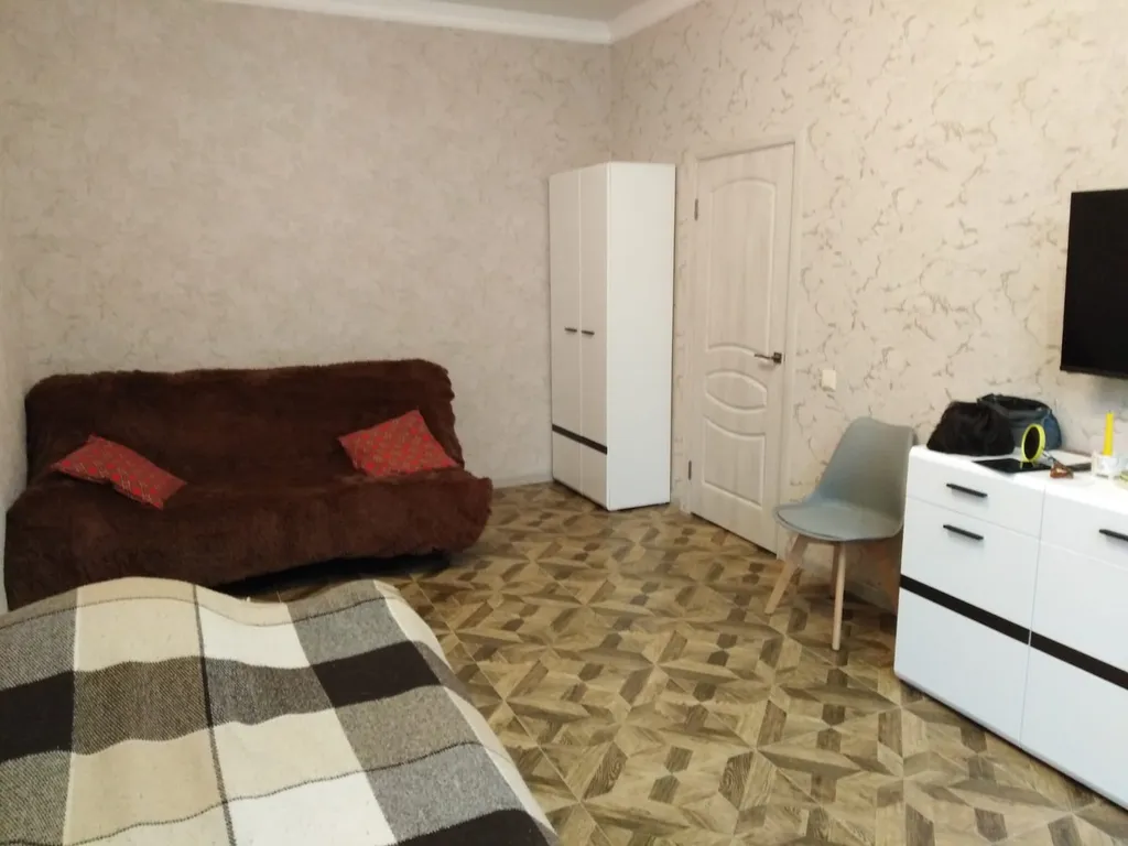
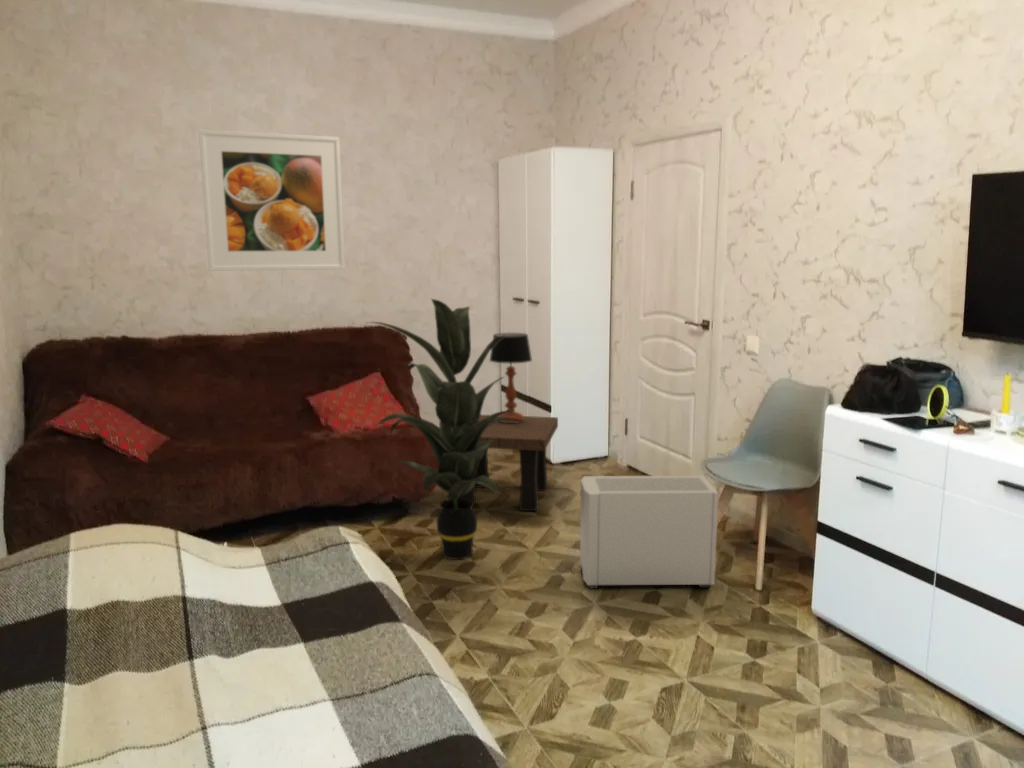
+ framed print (275, 202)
+ air purifier (645, 531)
+ table lamp (510, 377)
+ indoor plant (444, 430)
+ side table (503, 448)
